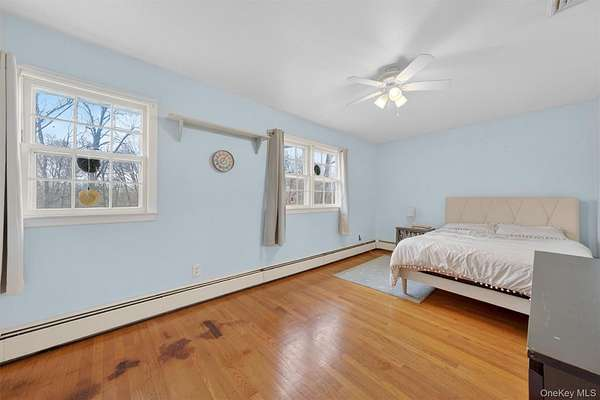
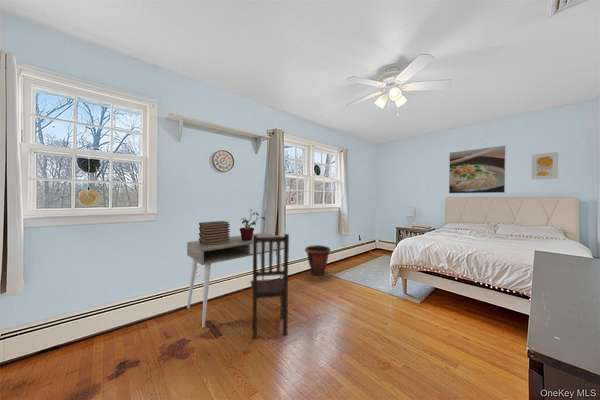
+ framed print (475, 171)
+ chair (269, 280)
+ book stack (214, 232)
+ potted plant (252, 224)
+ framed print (544, 166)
+ desk (236, 258)
+ waste bin (318, 259)
